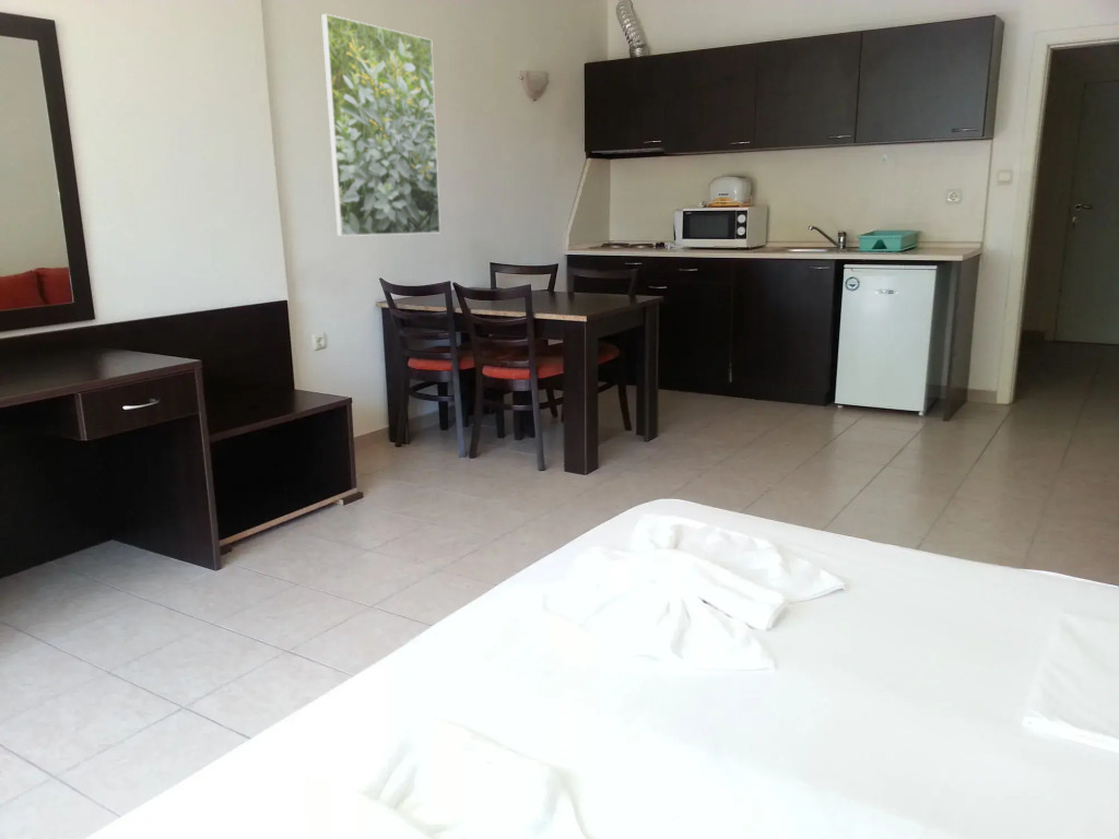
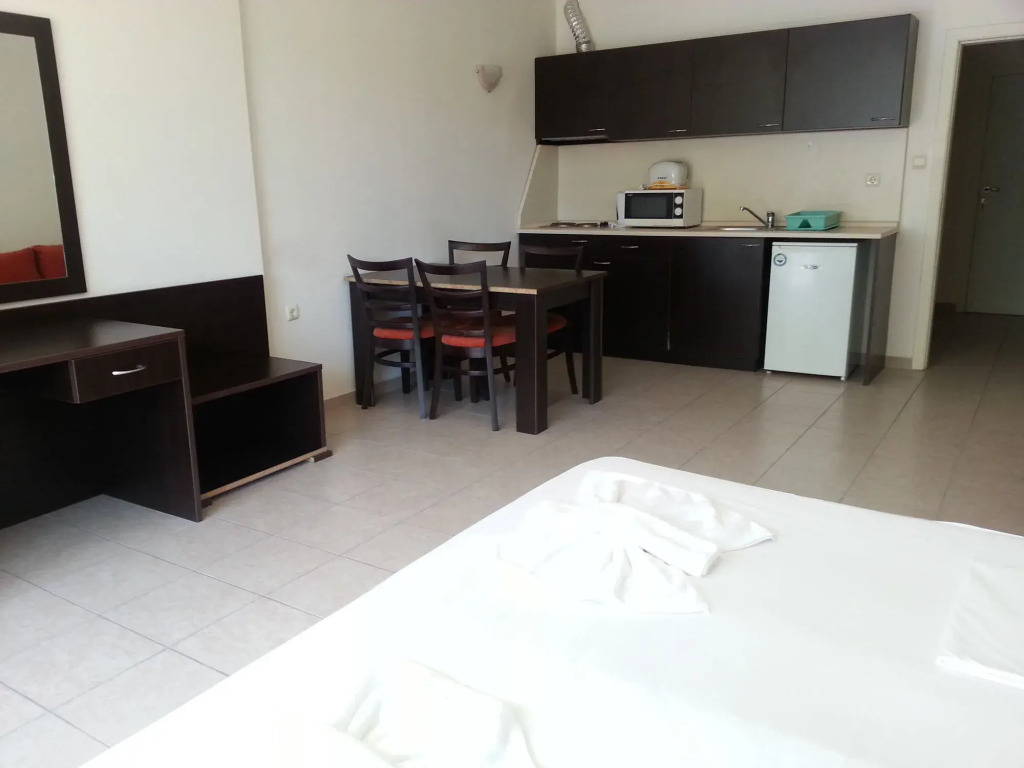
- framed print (386, 133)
